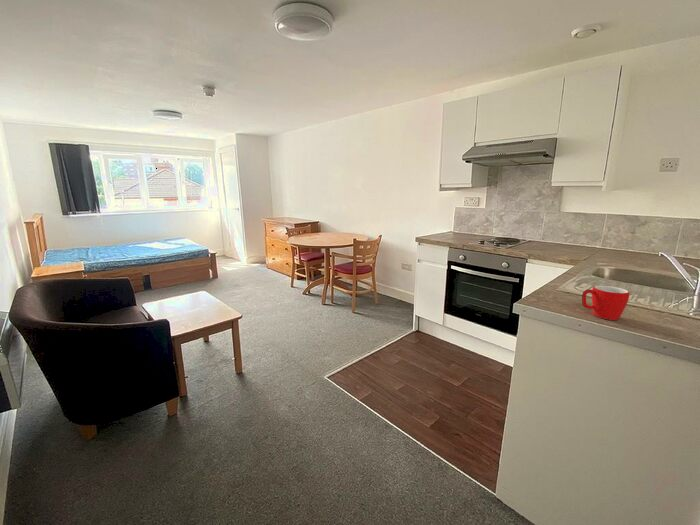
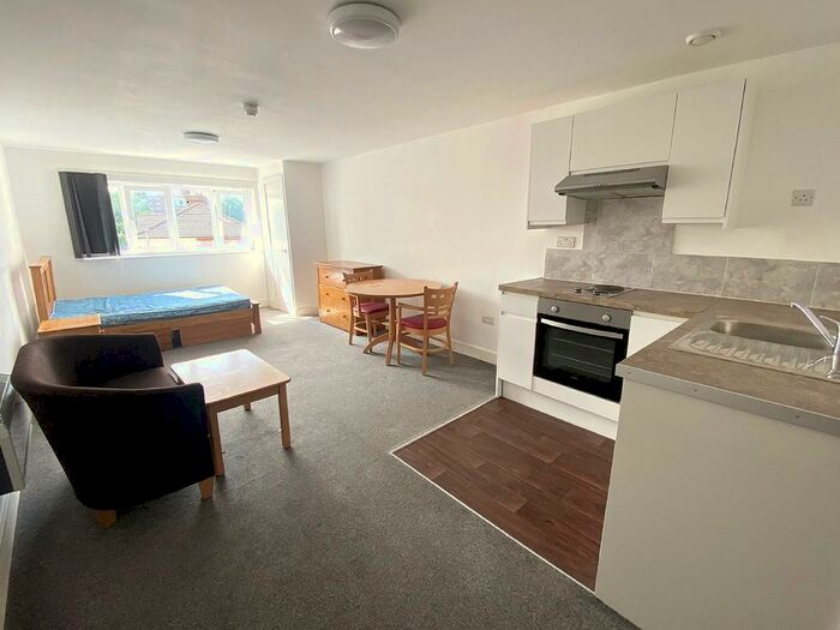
- mug (602, 302)
